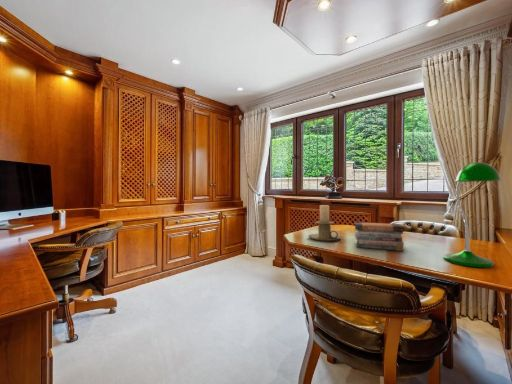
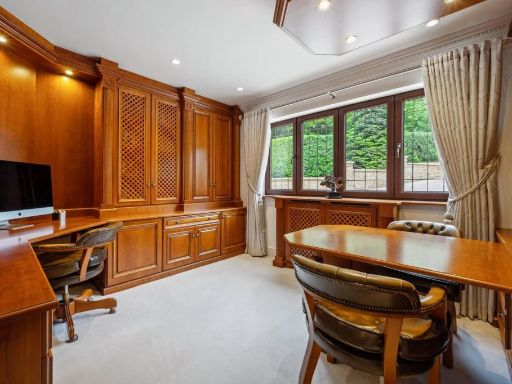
- candle holder (324, 221)
- desk lamp (464, 214)
- book stack (377, 235)
